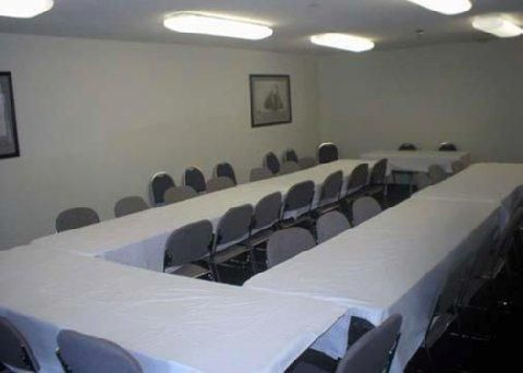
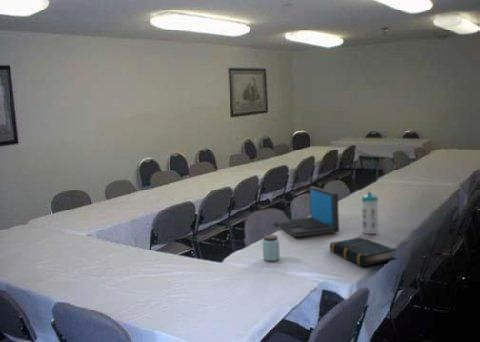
+ peanut butter (270, 247)
+ laptop (310, 209)
+ water bottle (370, 212)
+ book (361, 250)
